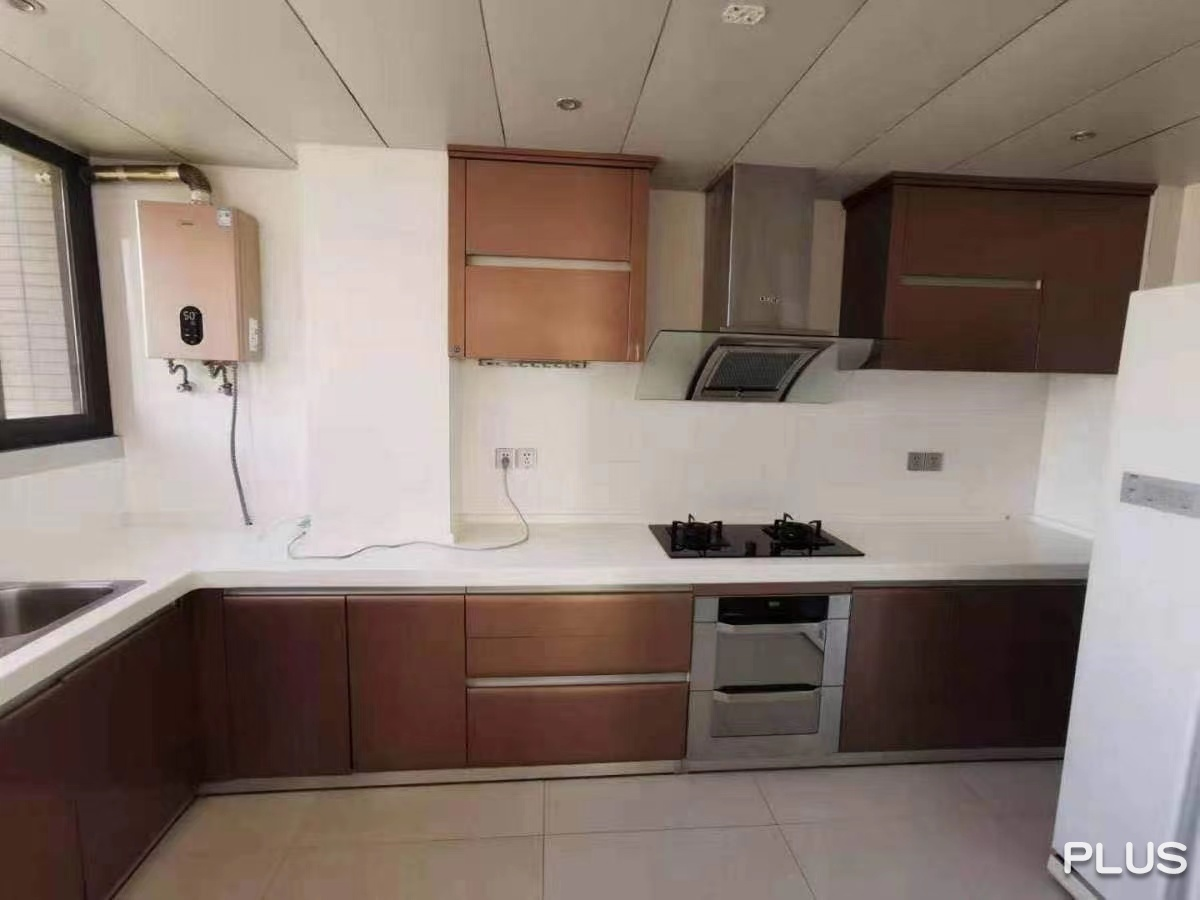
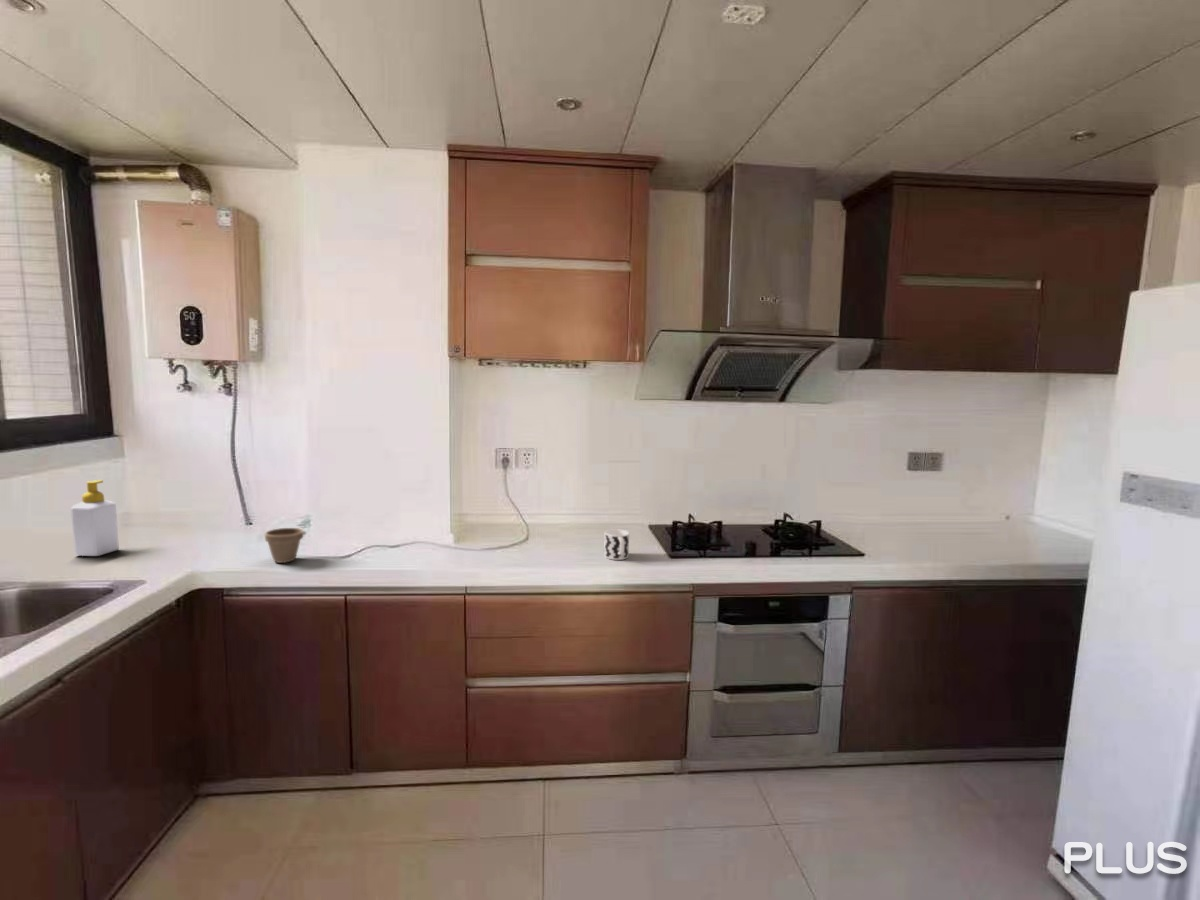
+ flower pot (284, 545)
+ cup (617, 545)
+ soap bottle (94, 517)
